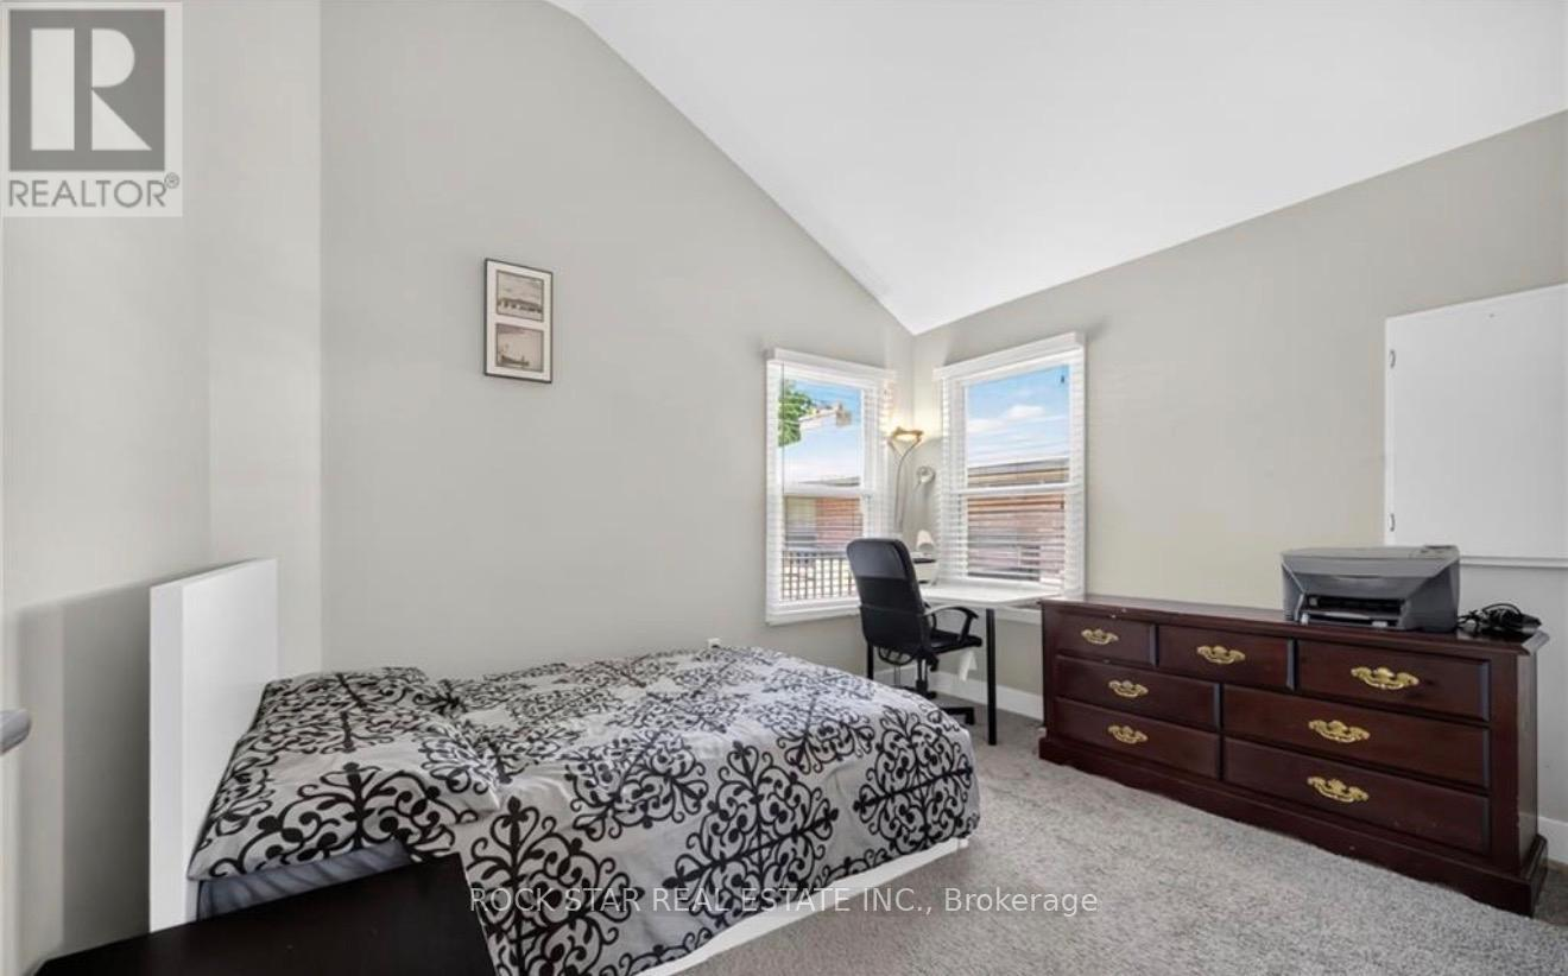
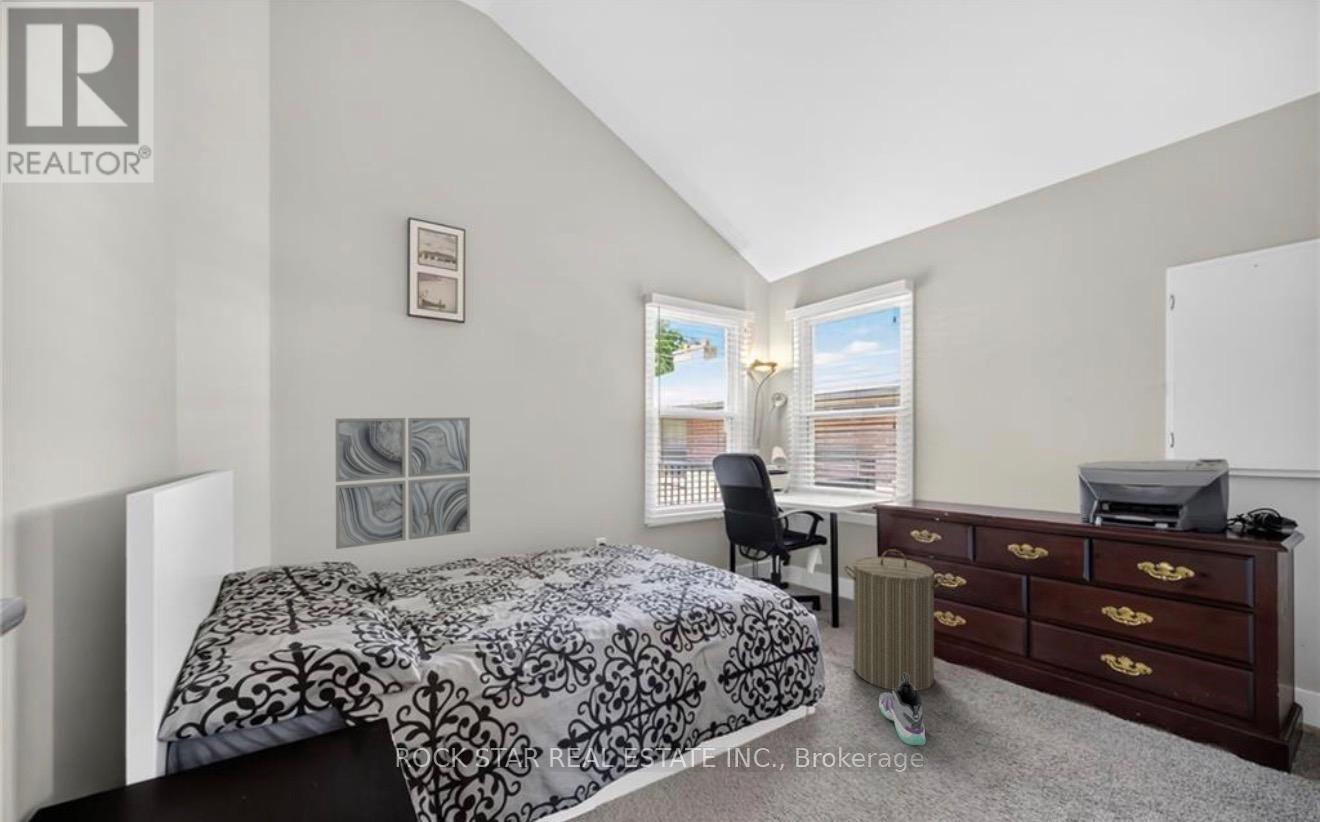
+ sneaker (902, 697)
+ laundry hamper (892, 611)
+ wall art (408, 480)
